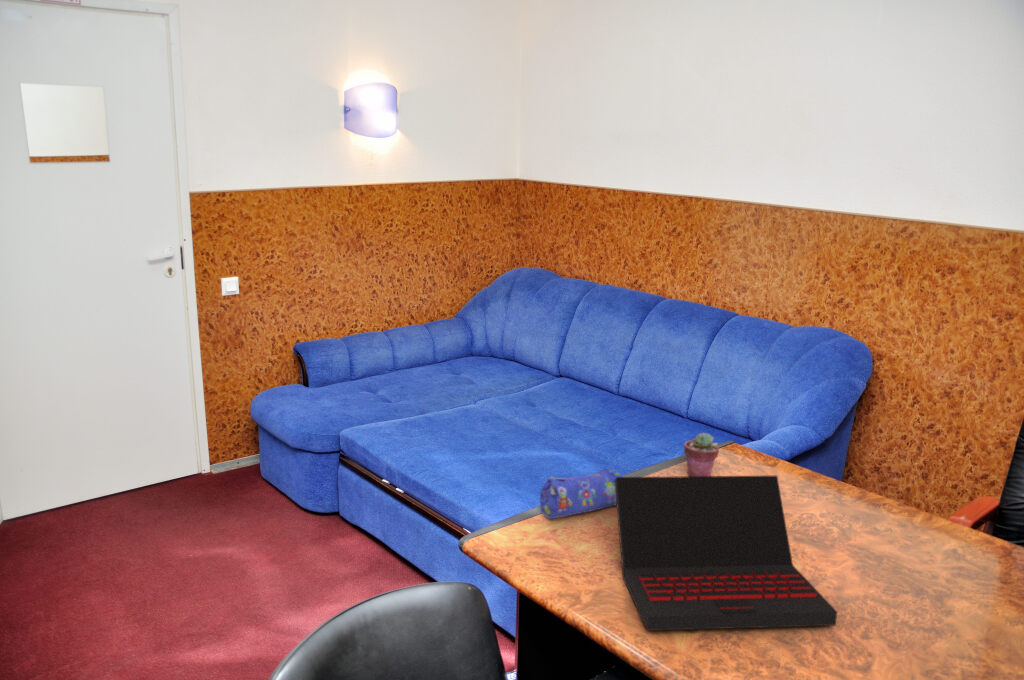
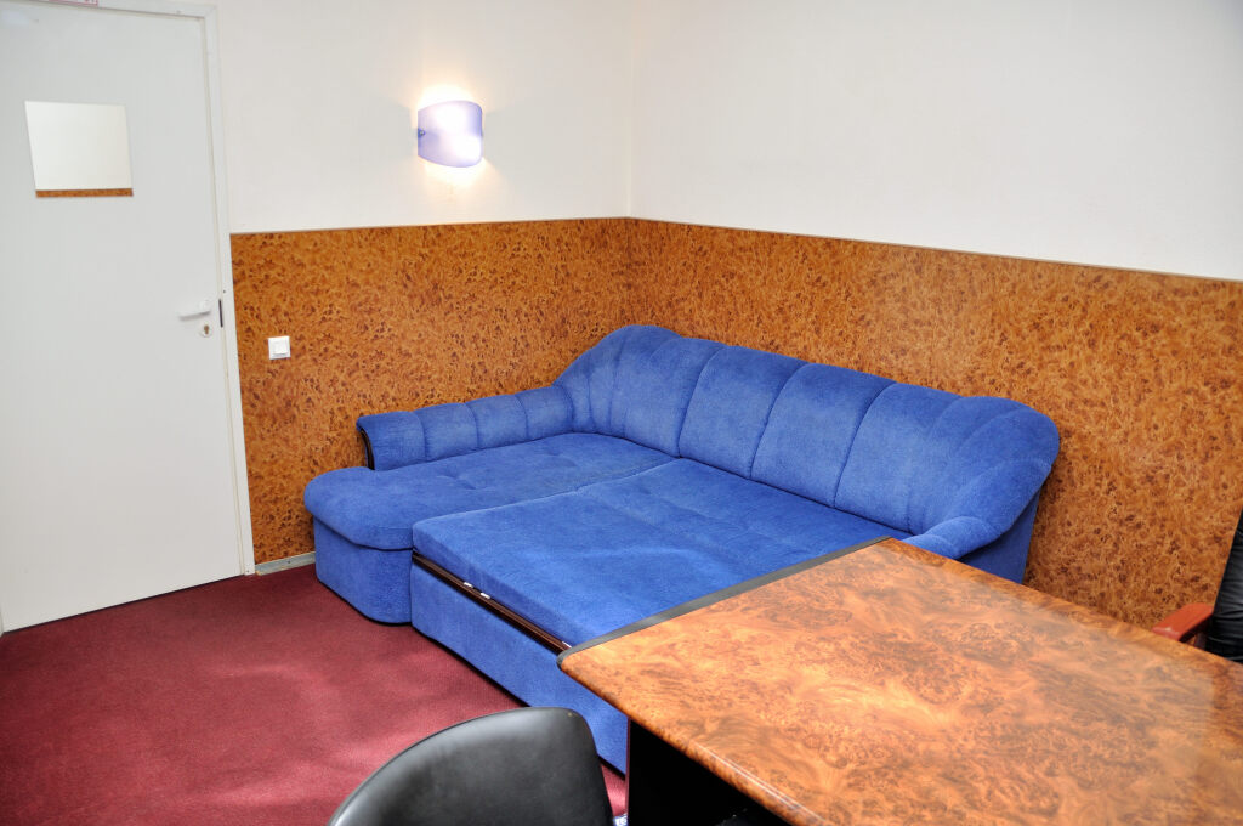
- pencil case (583, 492)
- laptop (716, 543)
- potted succulent (701, 454)
